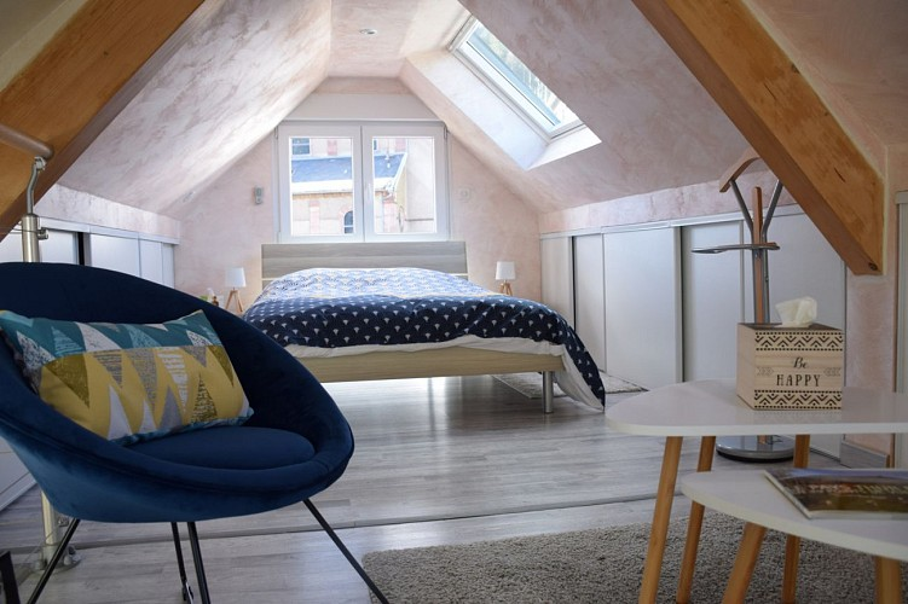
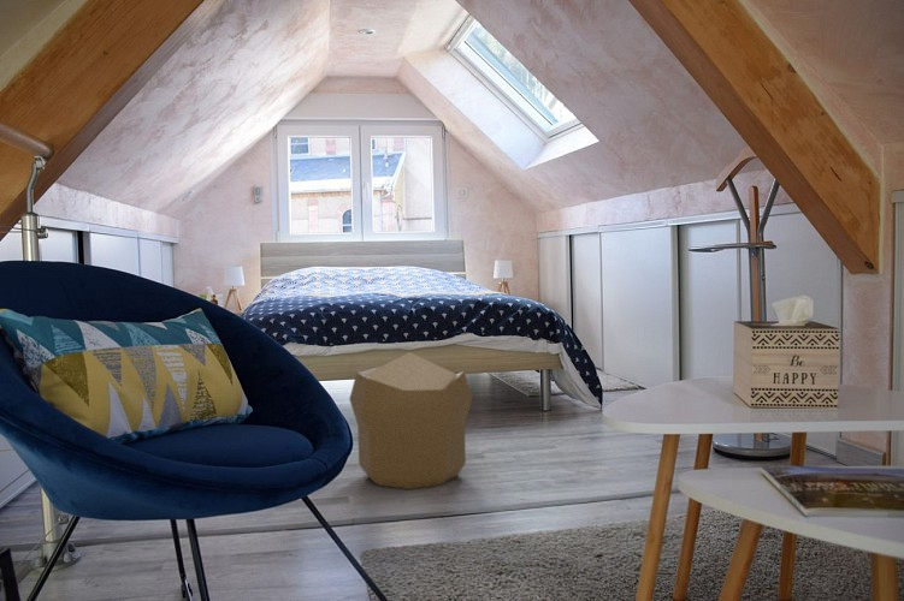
+ pouf (410, 413)
